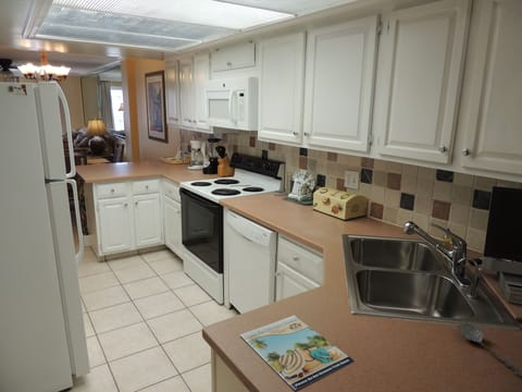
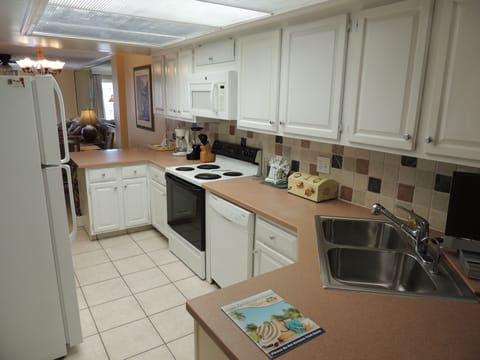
- spoon (489, 350)
